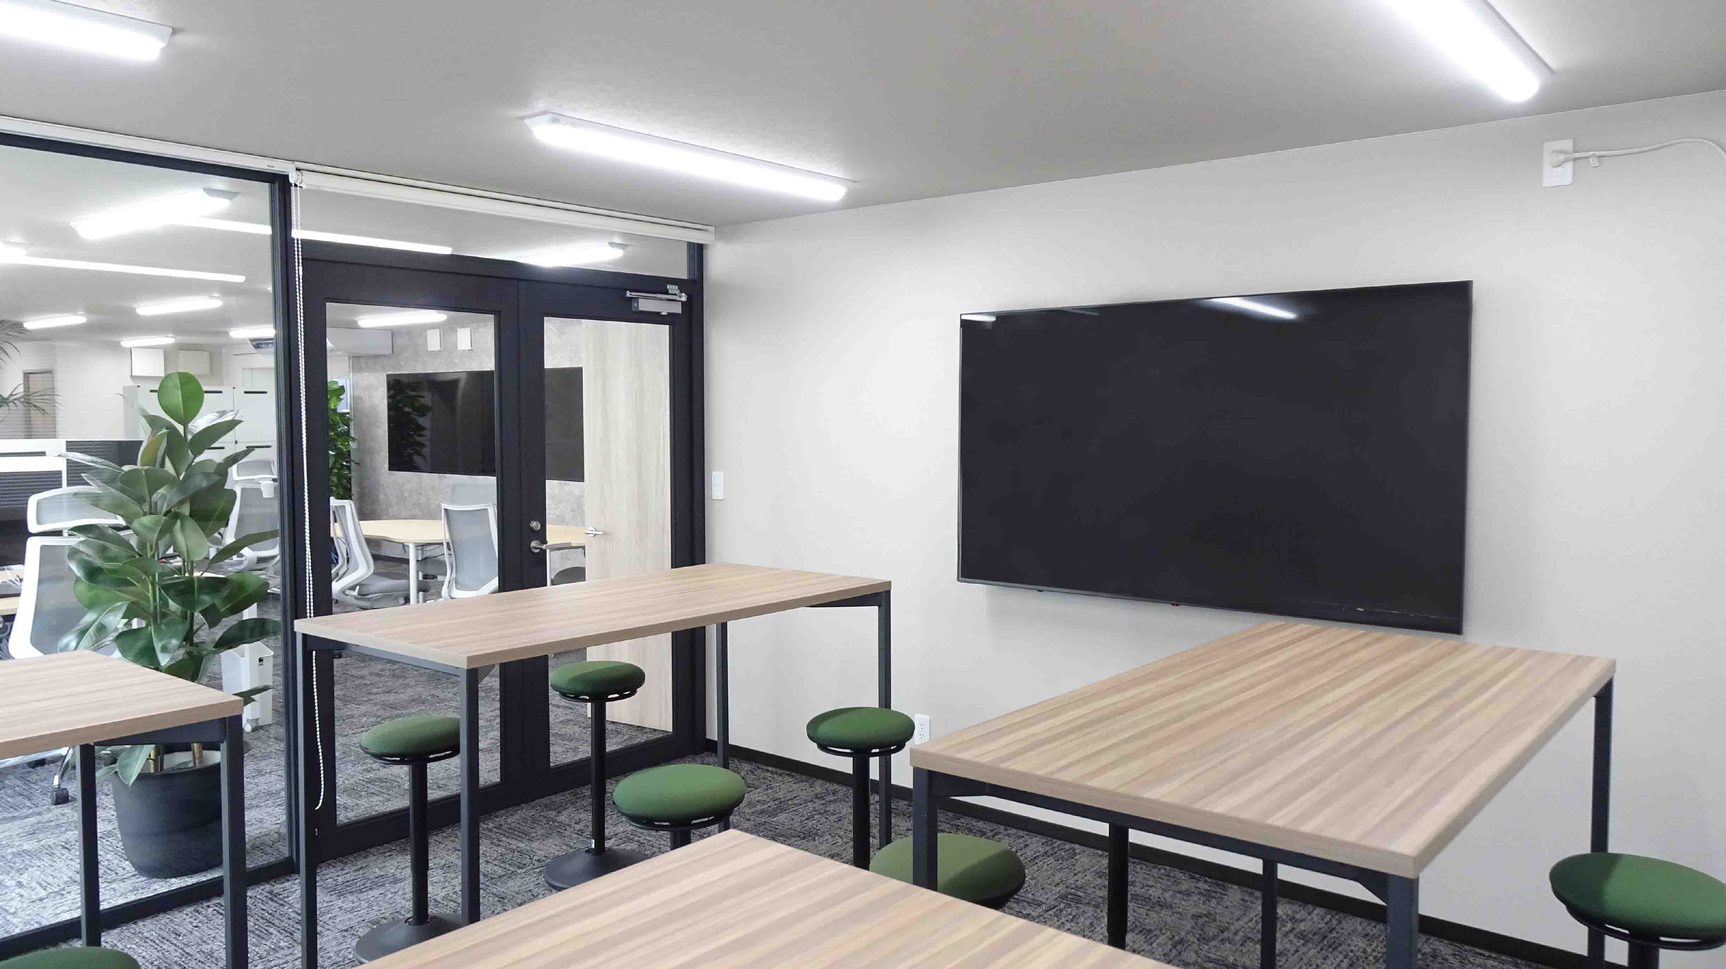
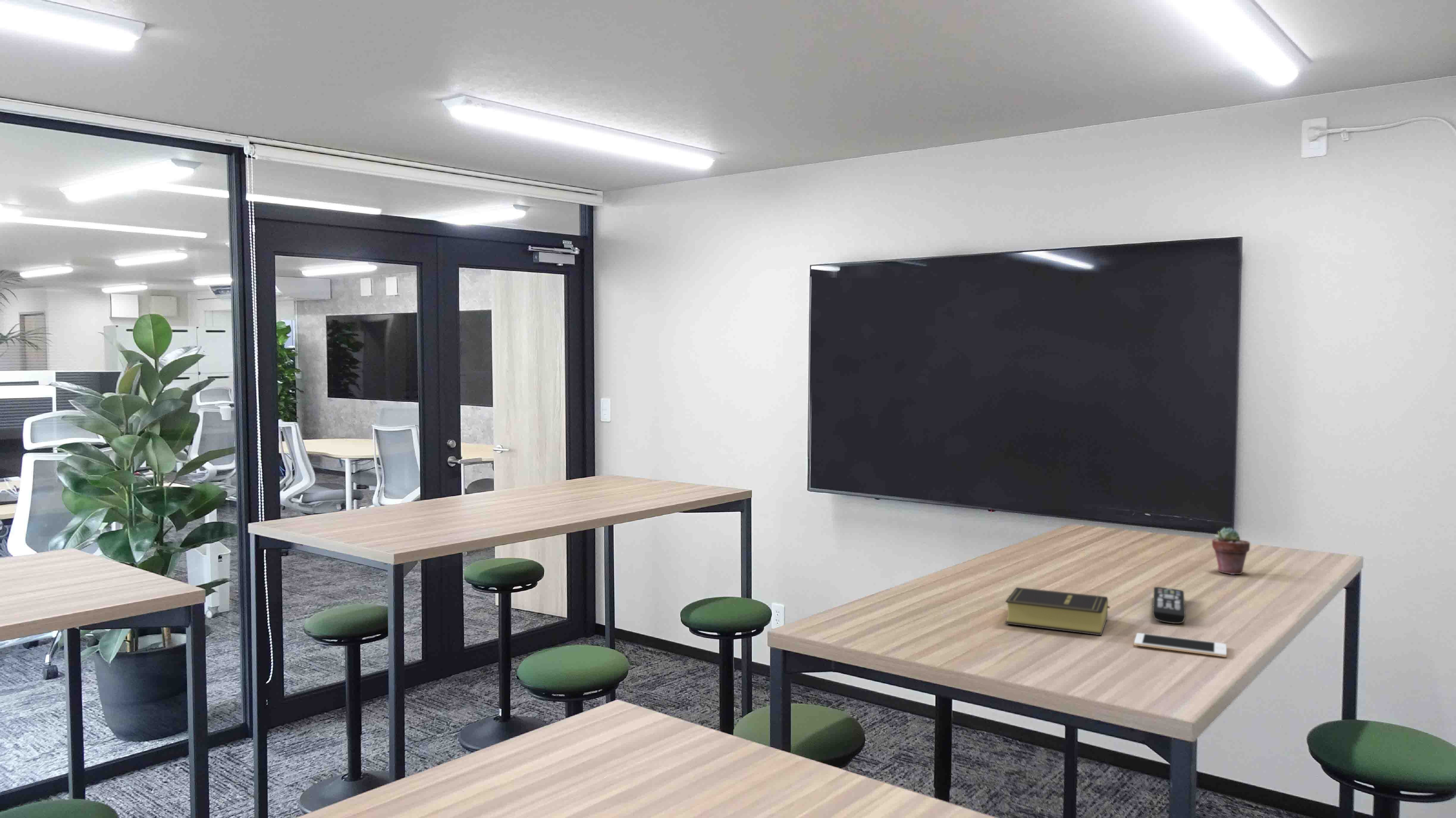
+ book (1053, 609)
+ remote control (1168, 604)
+ cell phone (1180, 645)
+ potted succulent (1230, 549)
